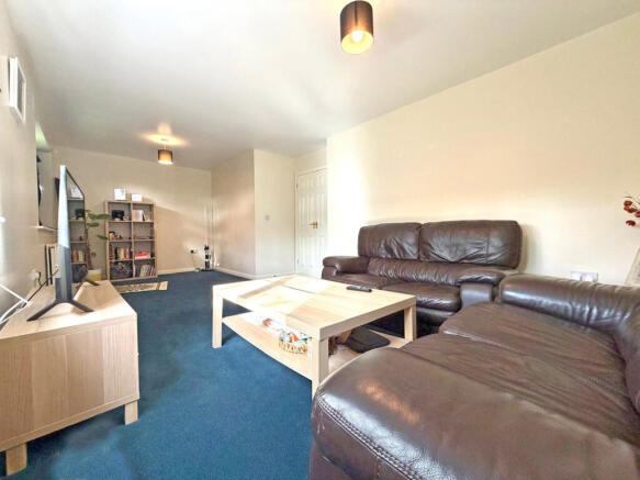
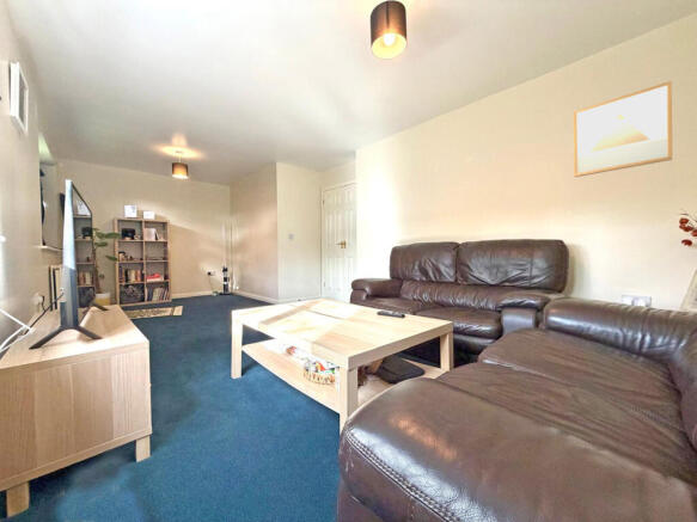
+ wall art (618, 133)
